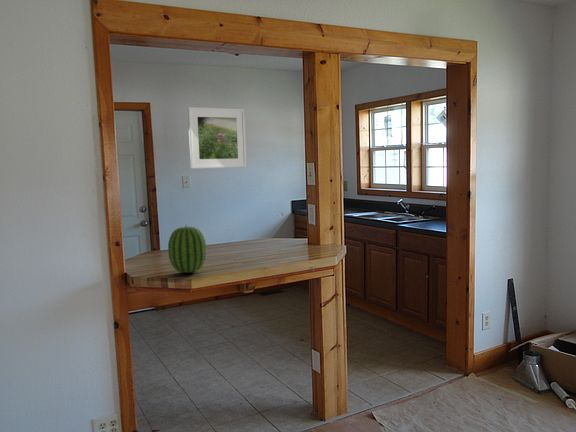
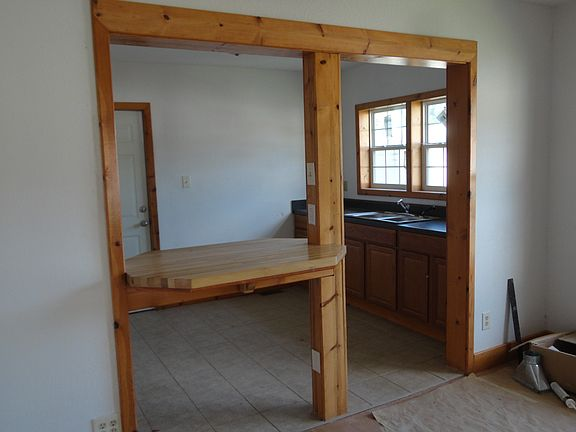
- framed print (218, 138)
- fruit (187, 248)
